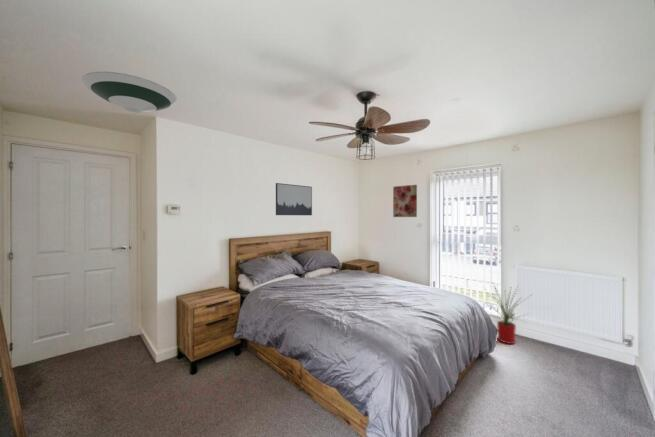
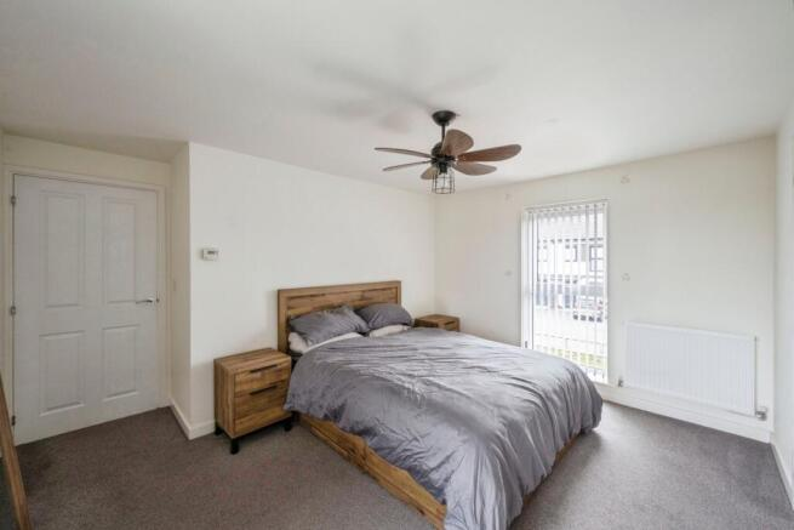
- wall art (294, 200)
- wall art (404, 201)
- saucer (133, 101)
- house plant (506, 312)
